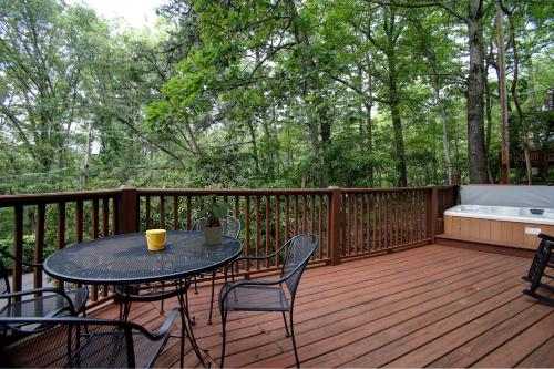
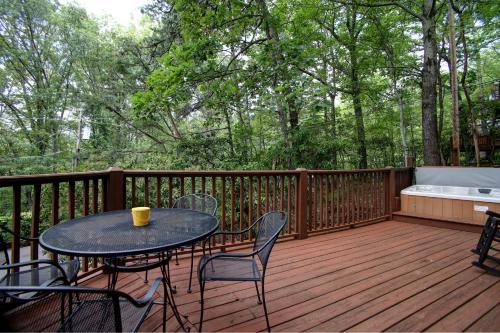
- potted plant (213, 218)
